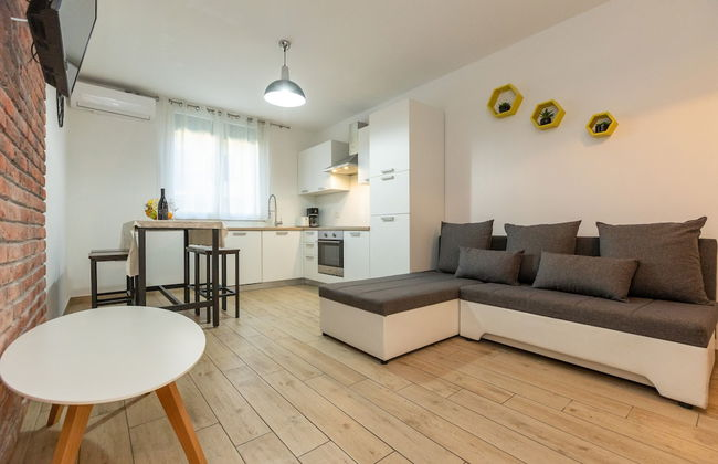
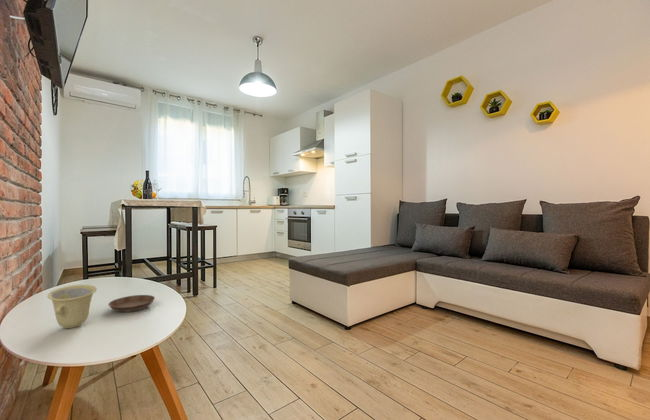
+ cup (73, 307)
+ saucer (132, 303)
